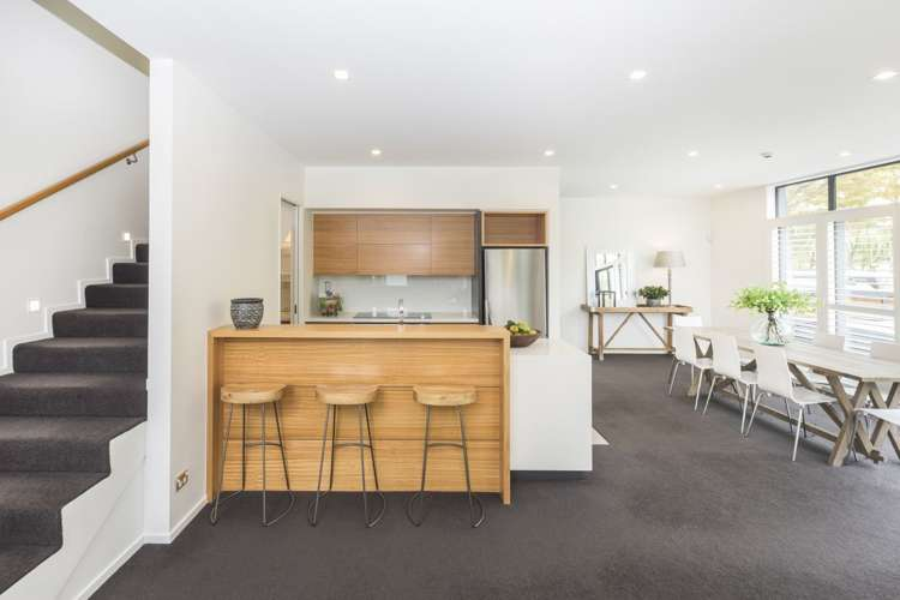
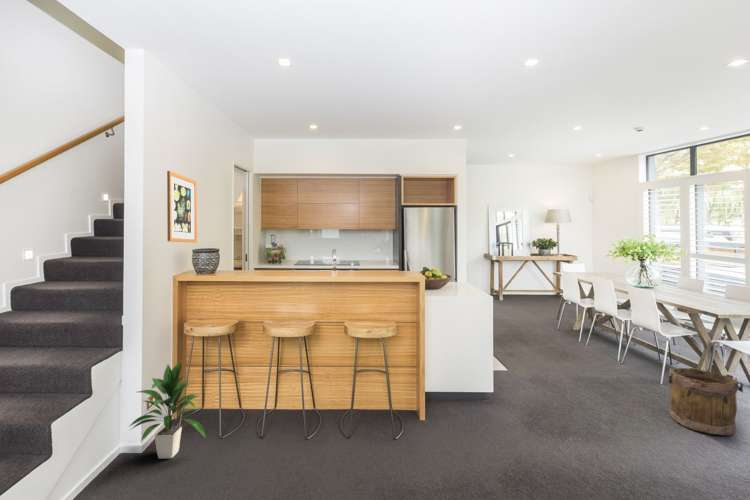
+ bucket (704, 399)
+ wall art (183, 209)
+ indoor plant (170, 410)
